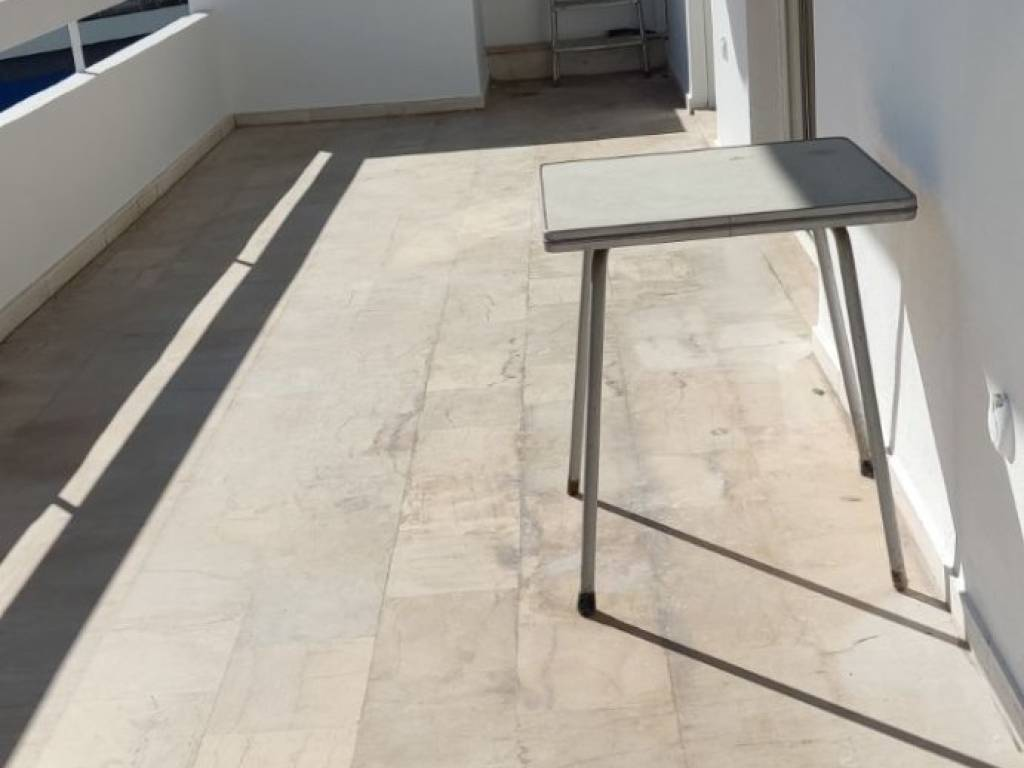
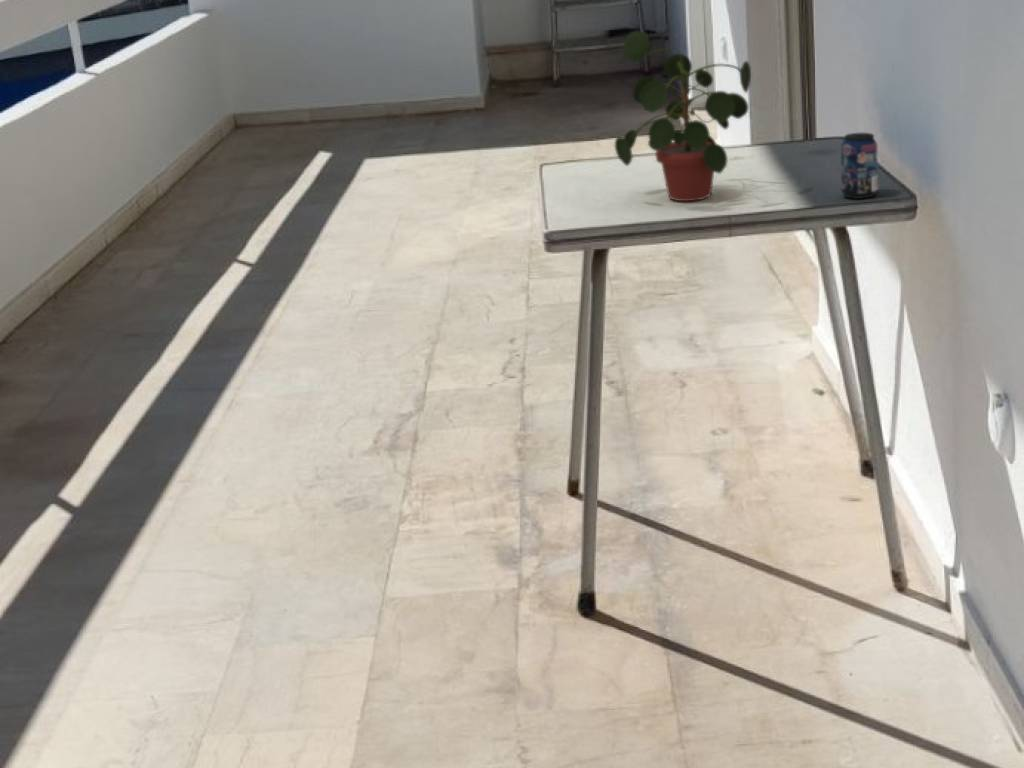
+ beverage can (859, 165)
+ potted plant (678, 115)
